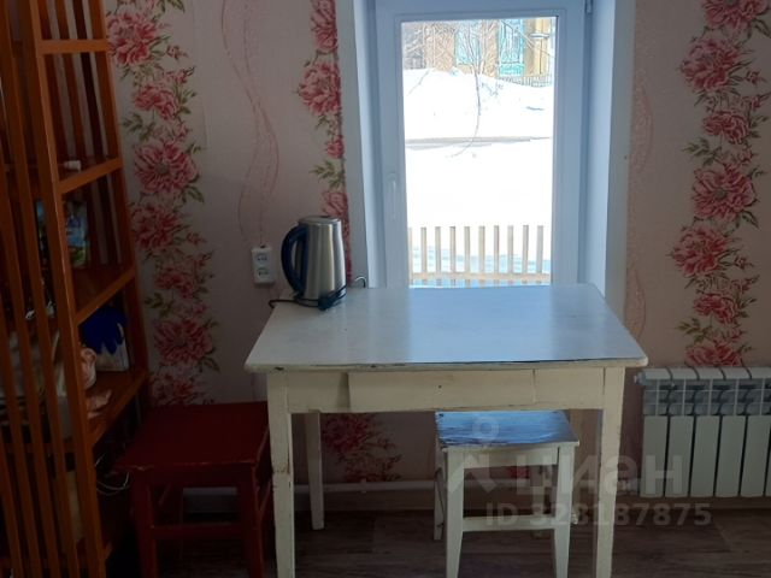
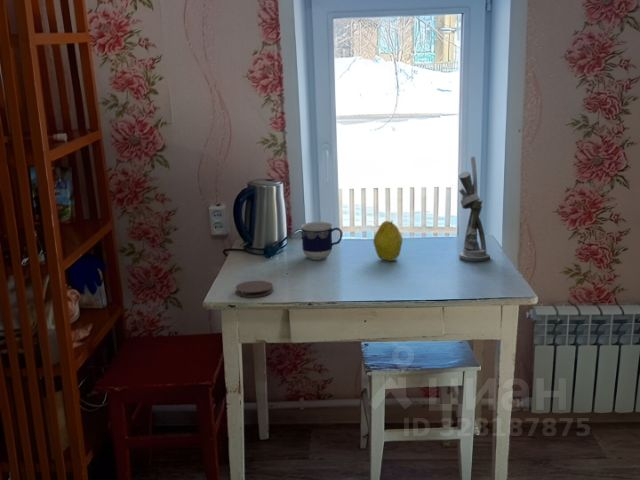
+ cup (321, 241)
+ utensil holder (474, 208)
+ fruit (388, 240)
+ coaster (254, 288)
